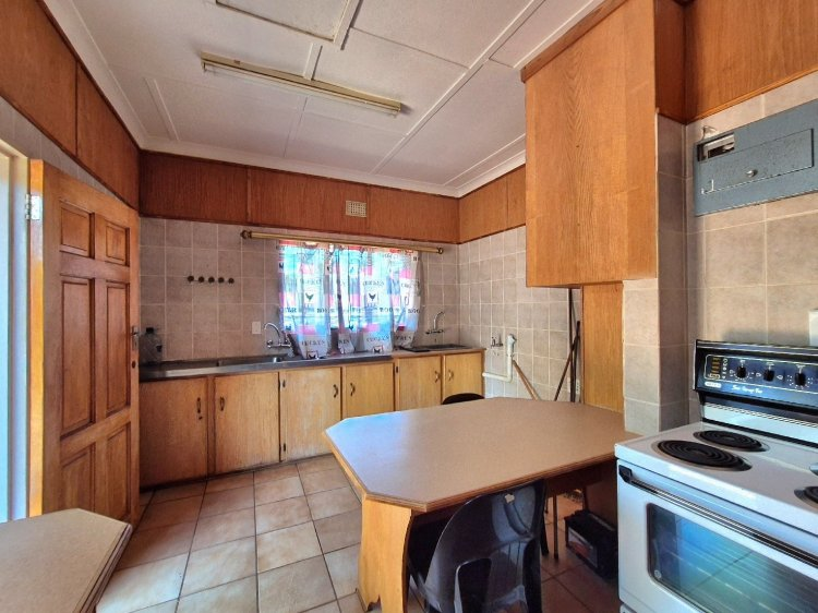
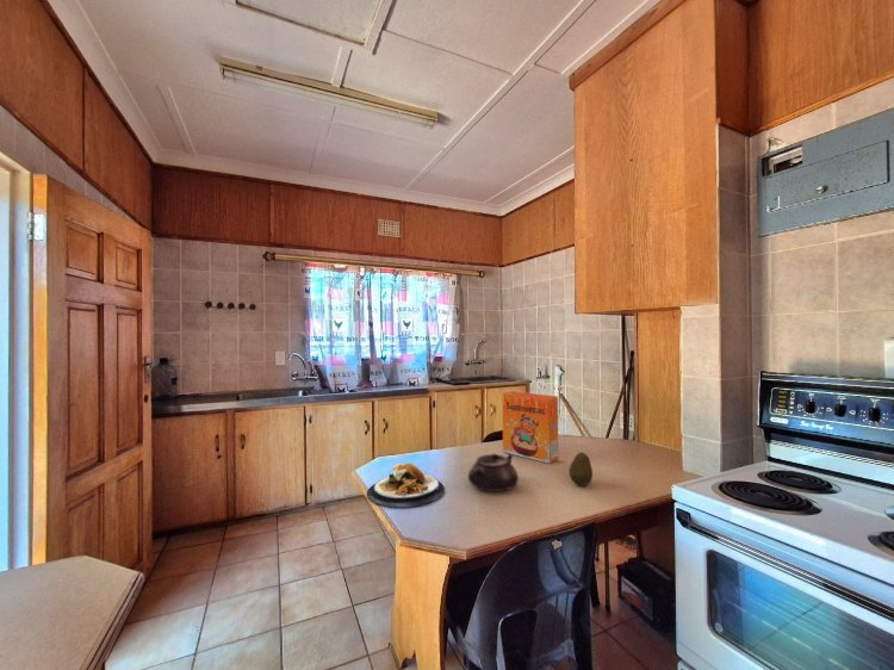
+ plate (405, 479)
+ teapot (491, 469)
+ cereal box (529, 424)
+ fruit (581, 469)
